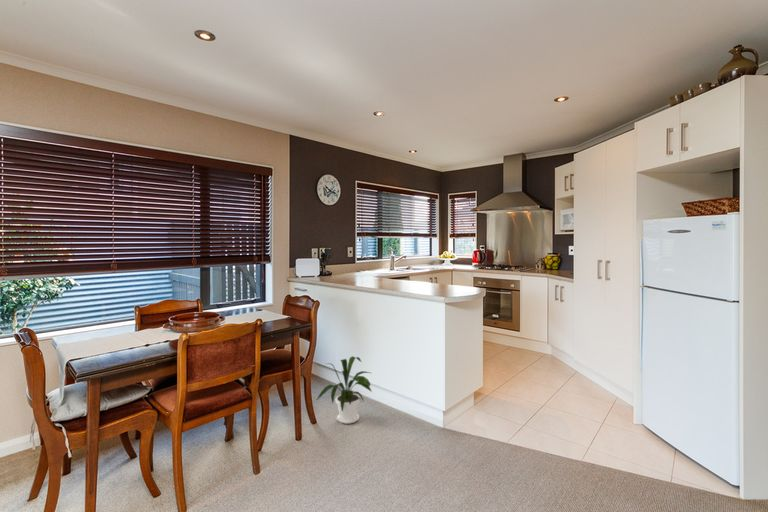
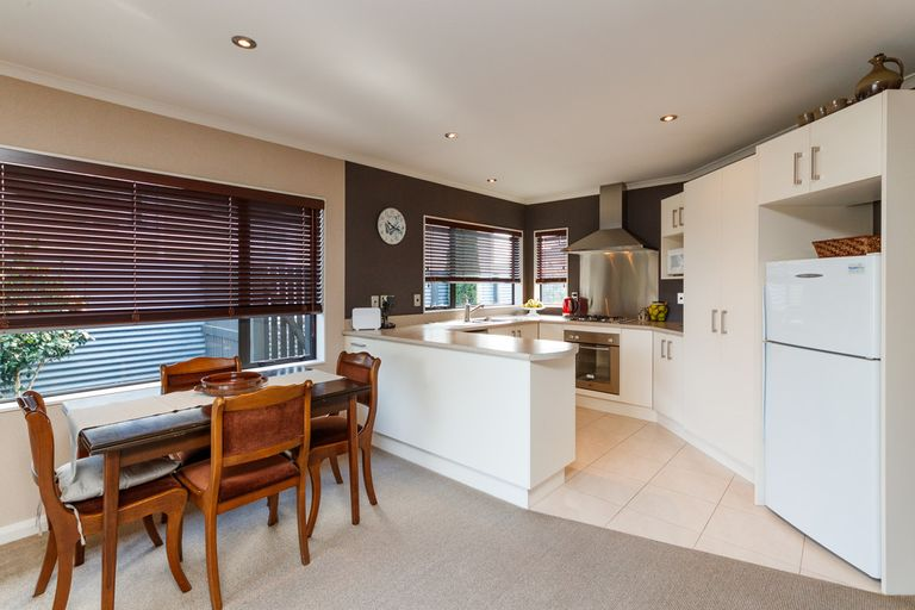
- house plant (348, 387)
